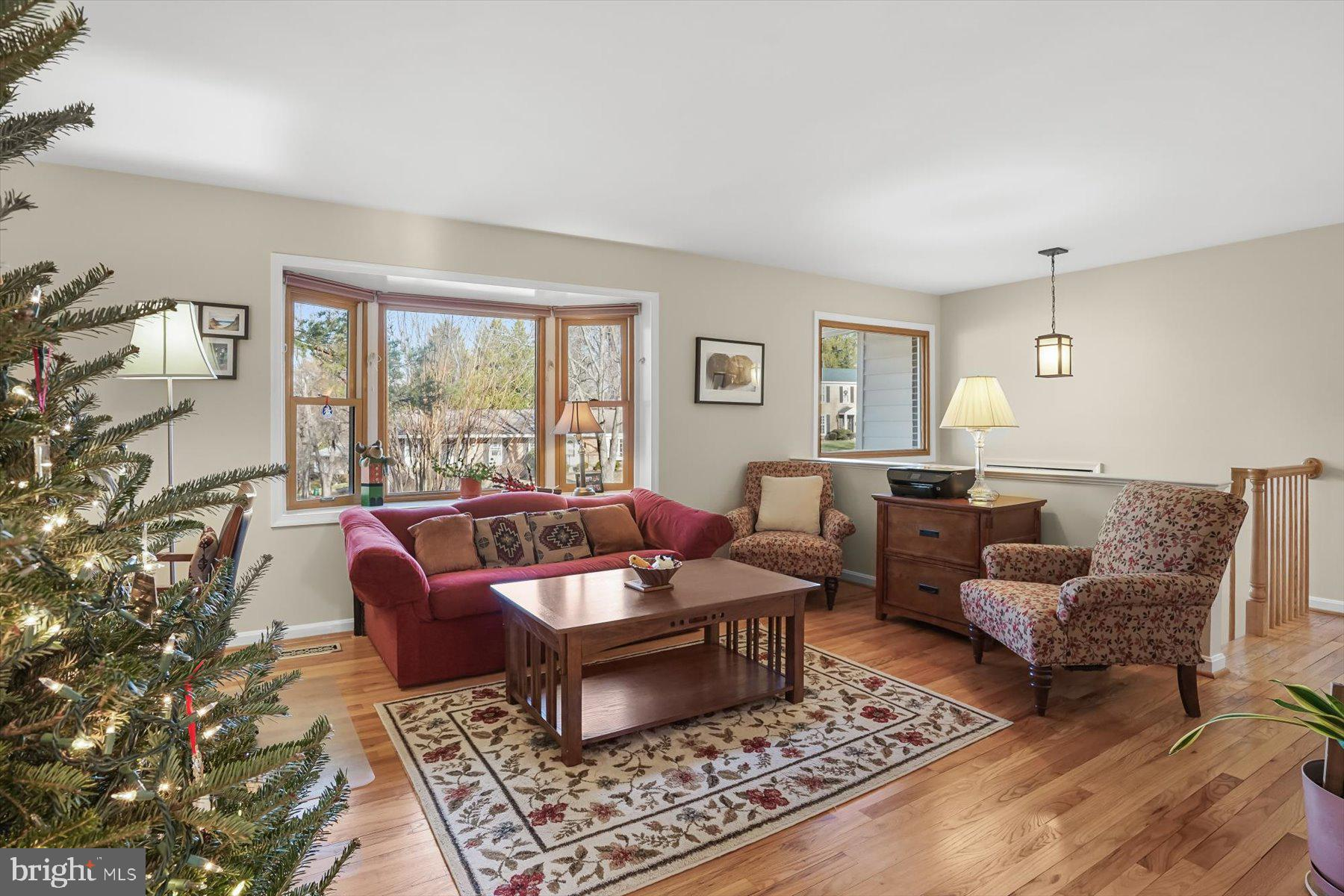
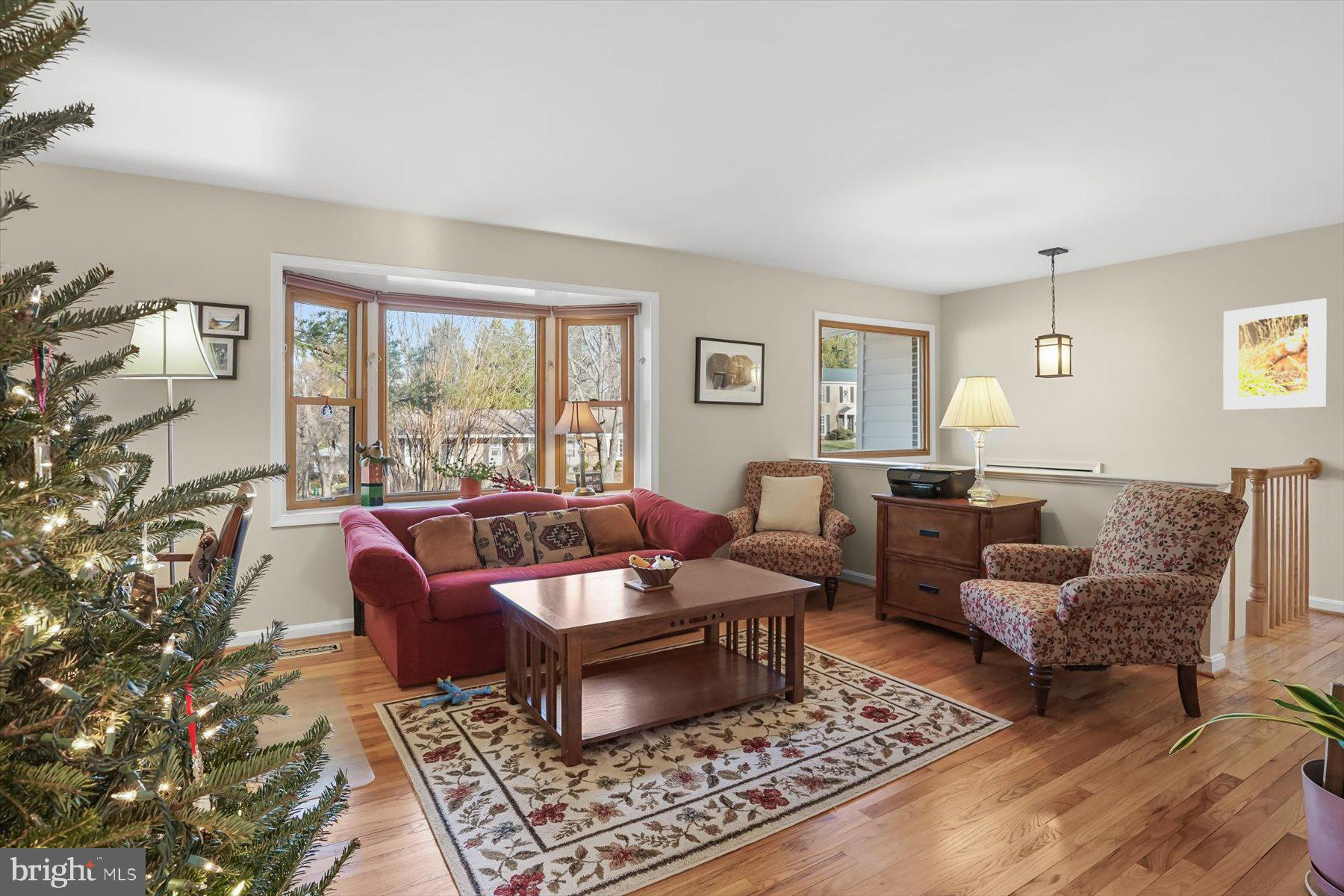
+ plush toy (452, 689)
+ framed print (1272, 356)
